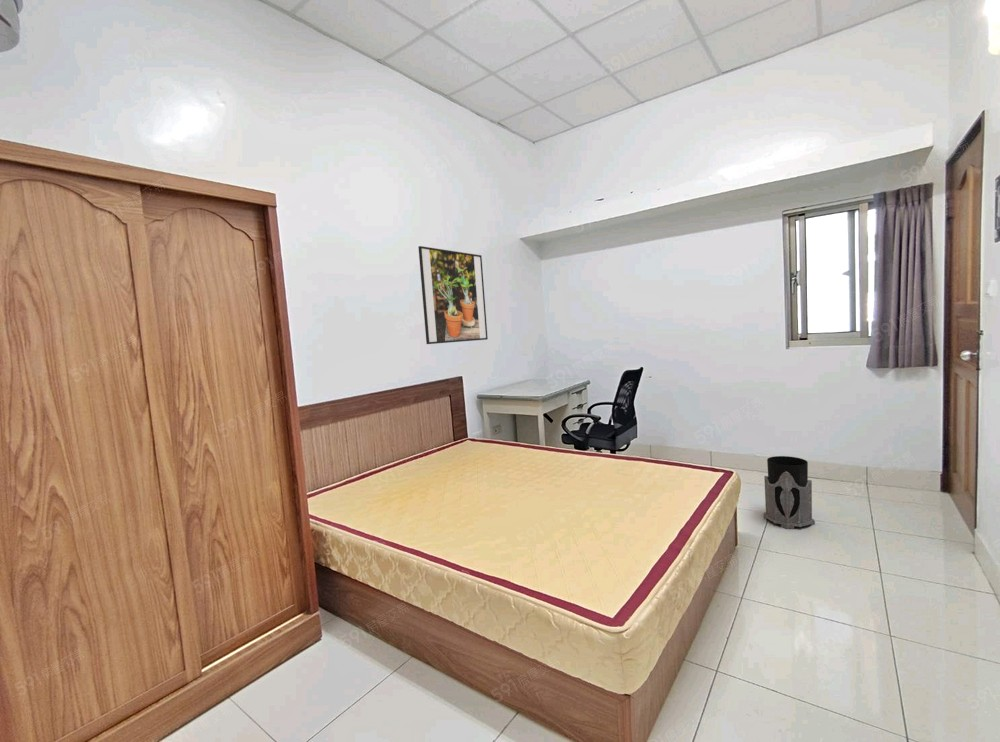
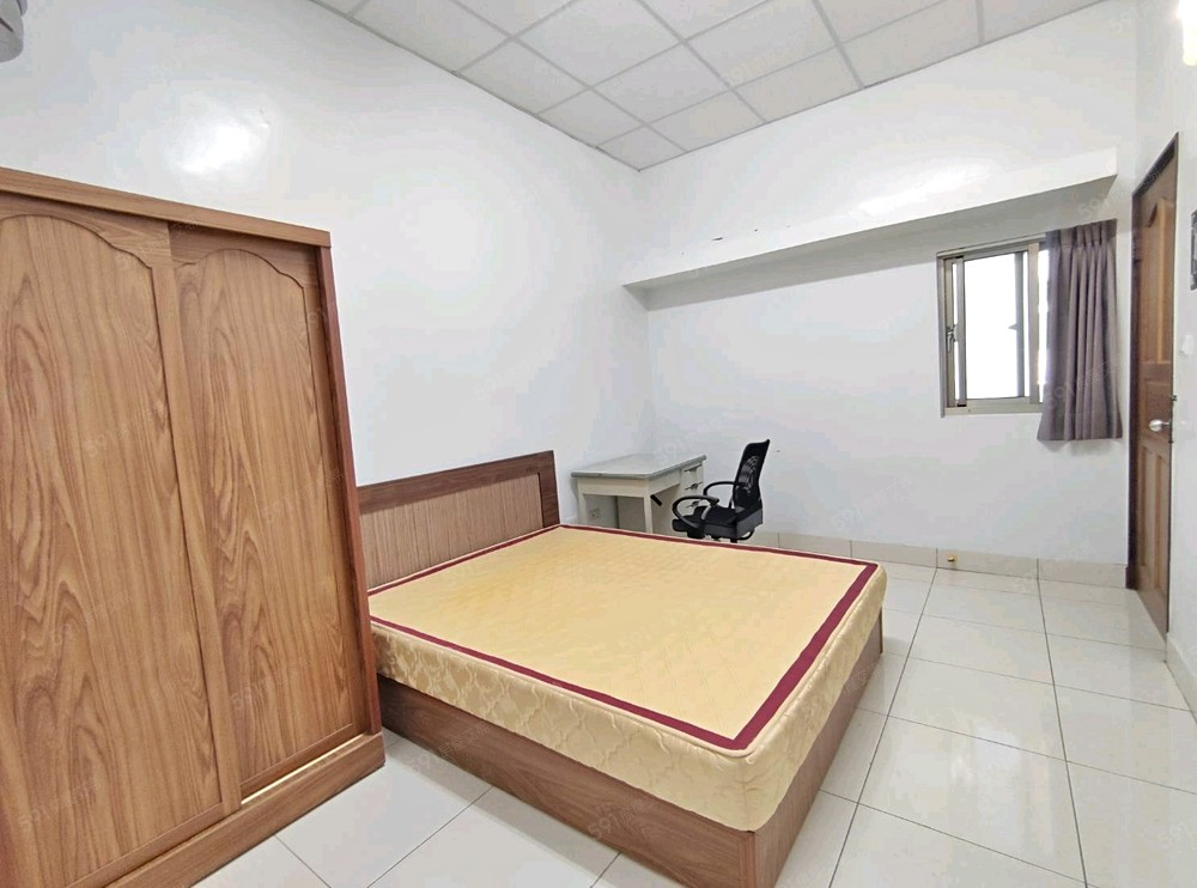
- lantern (787, 490)
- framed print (455, 296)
